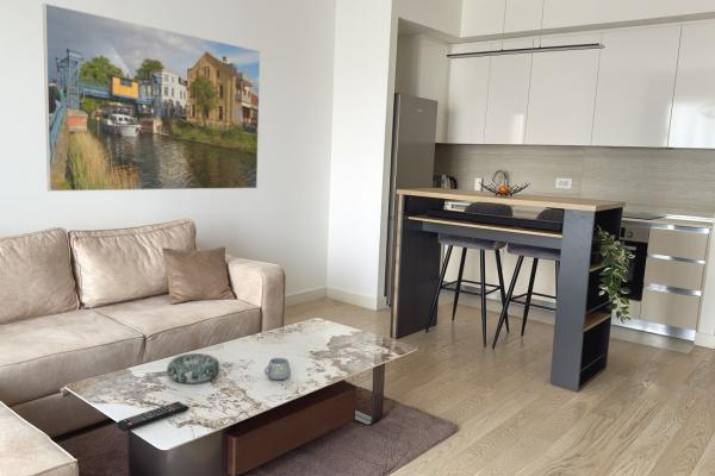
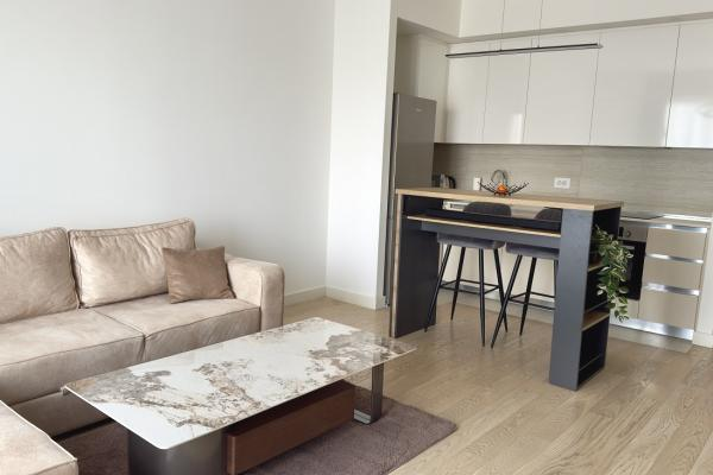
- decorative bowl (193, 368)
- mug (275, 369)
- remote control (154, 415)
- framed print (167, 111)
